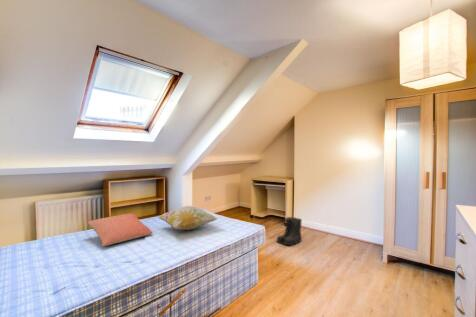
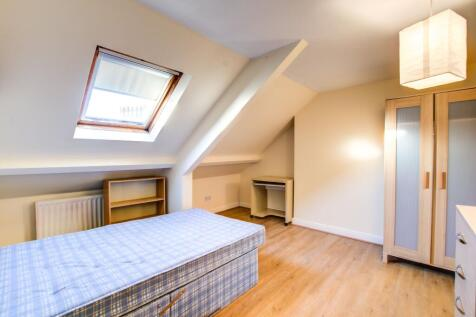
- boots (289, 230)
- decorative pillow (187, 217)
- pillow (120, 227)
